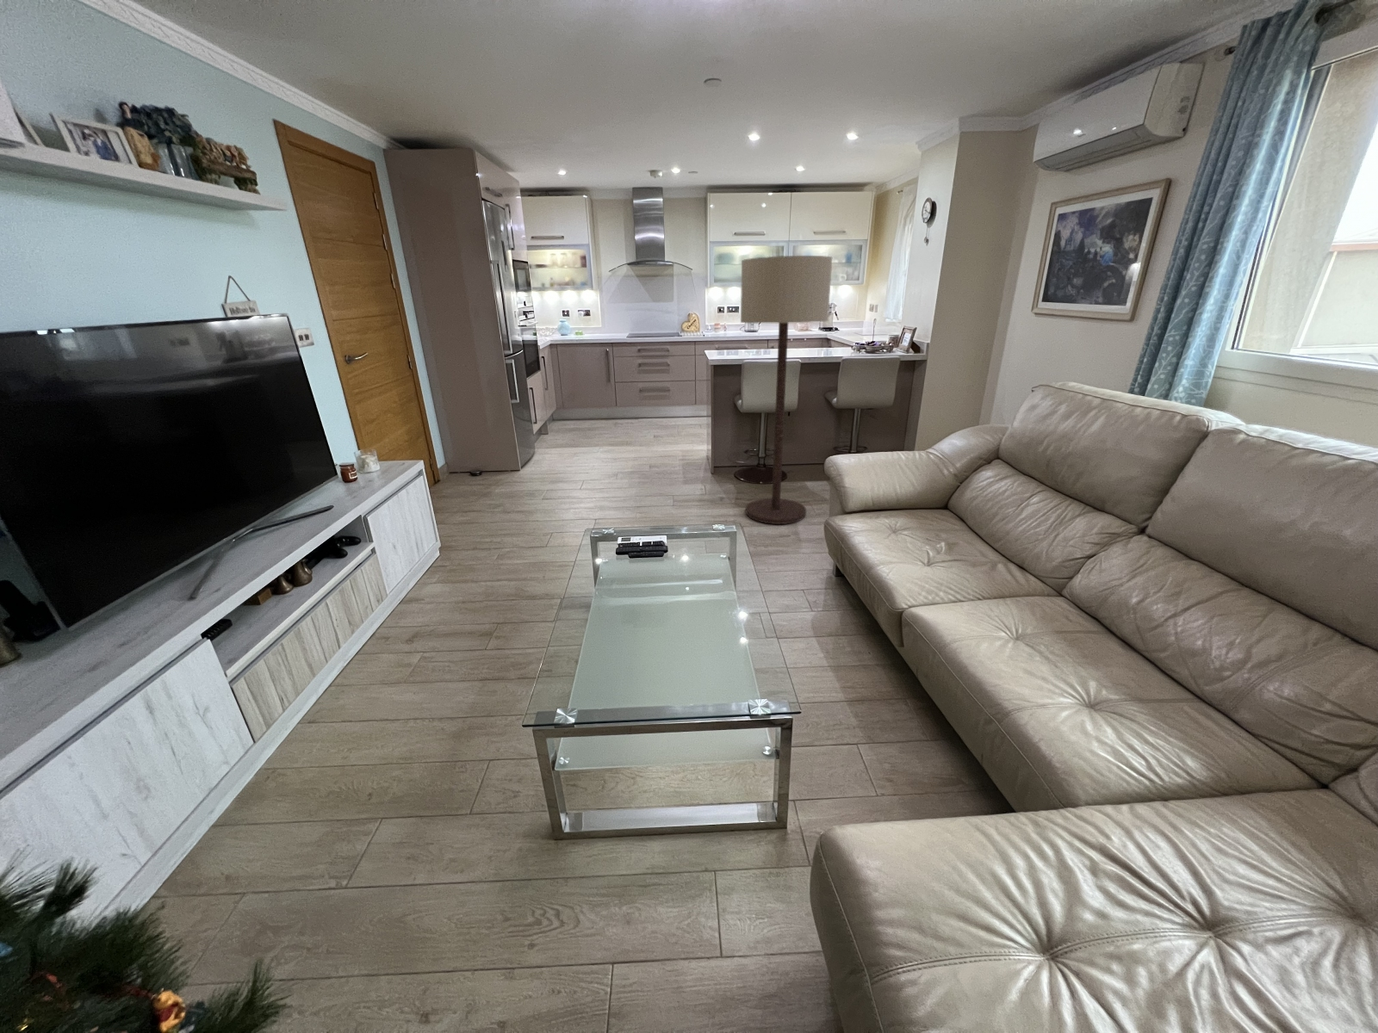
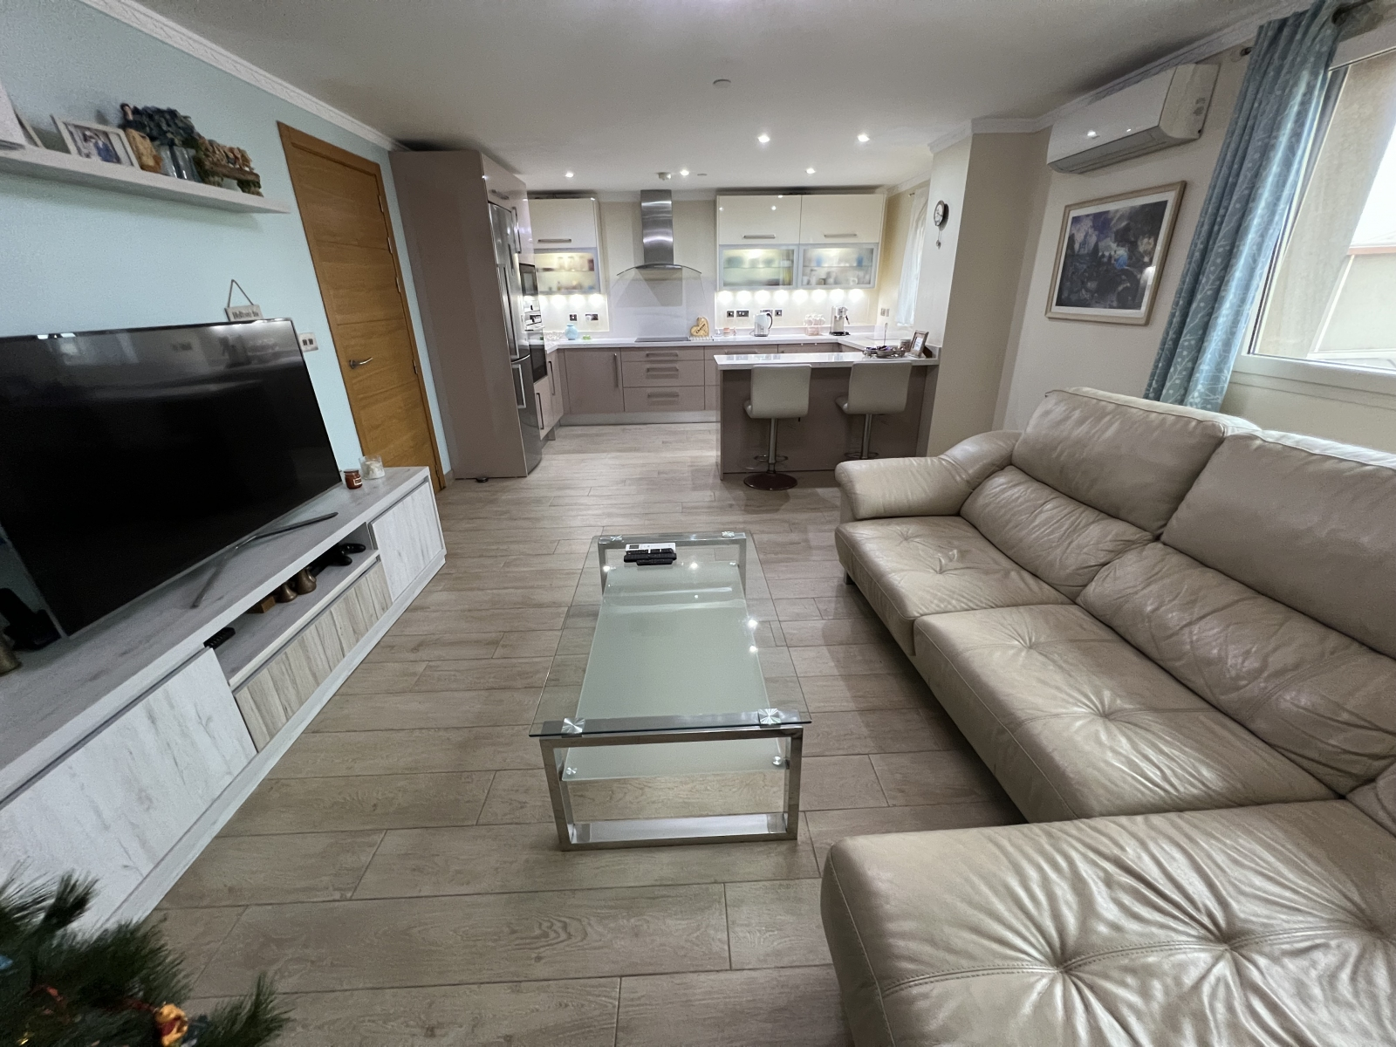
- floor lamp (780, 397)
